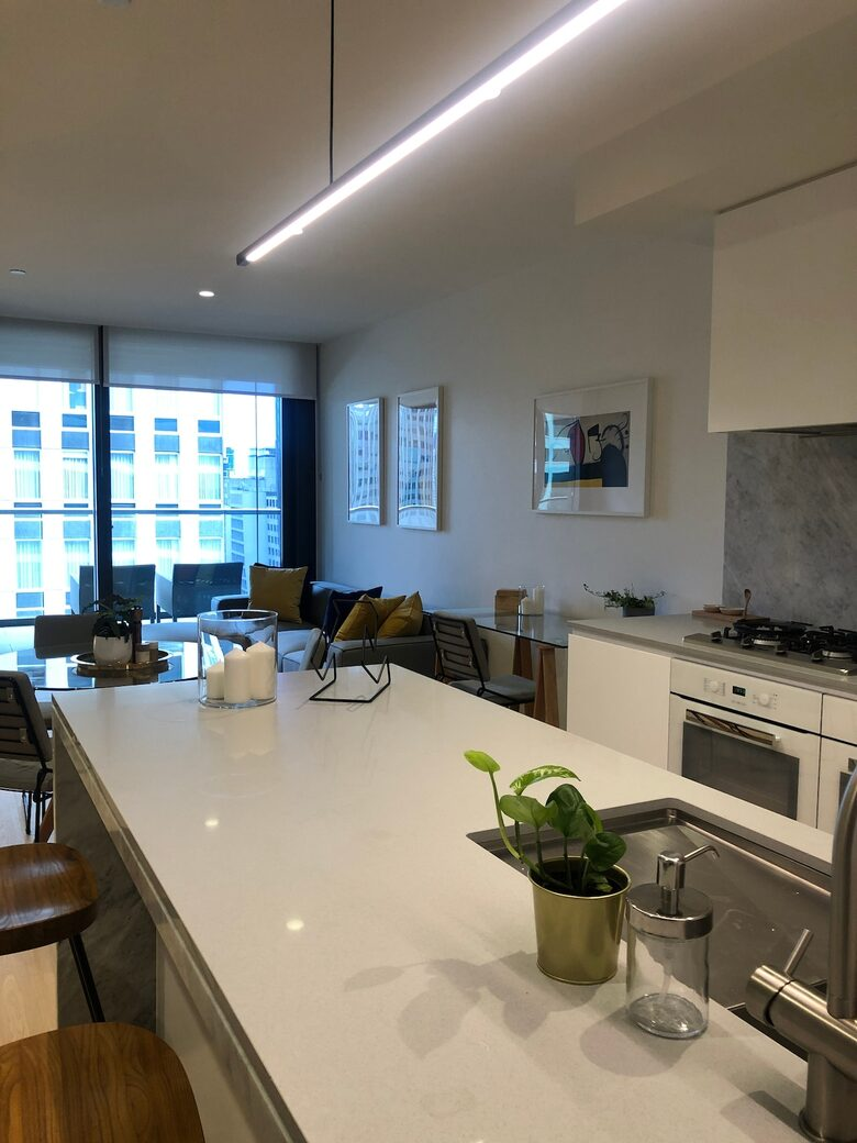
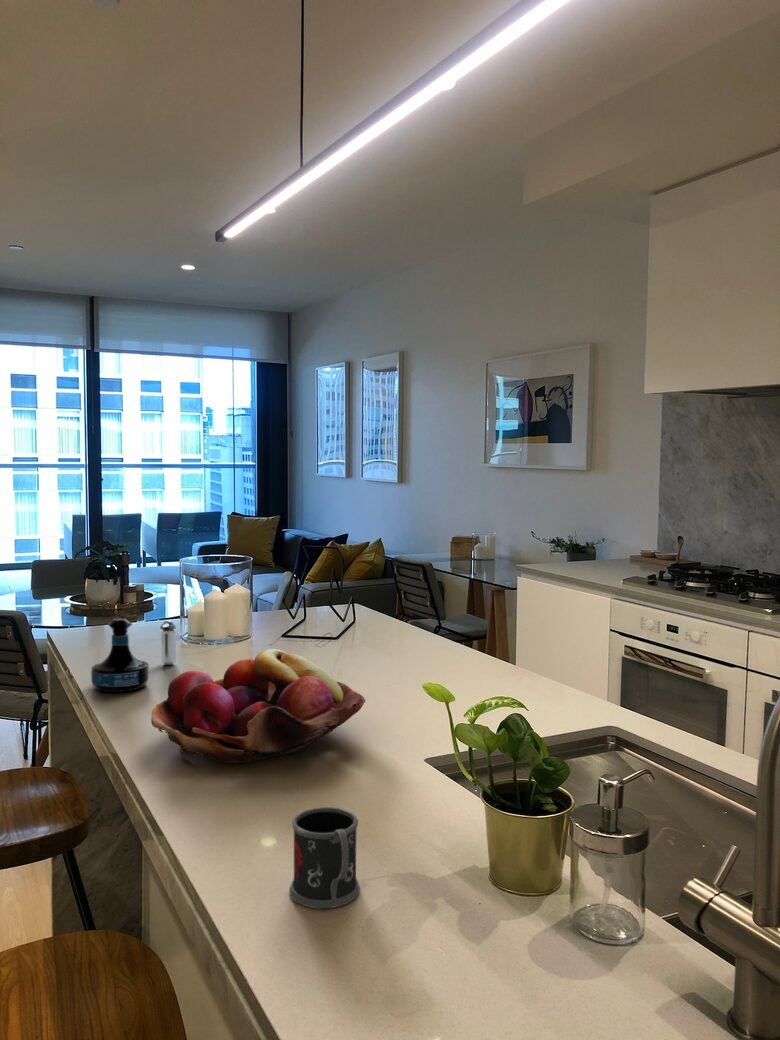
+ fruit basket (262, 698)
+ shaker (168, 642)
+ mug (329, 856)
+ tequila bottle (120, 652)
